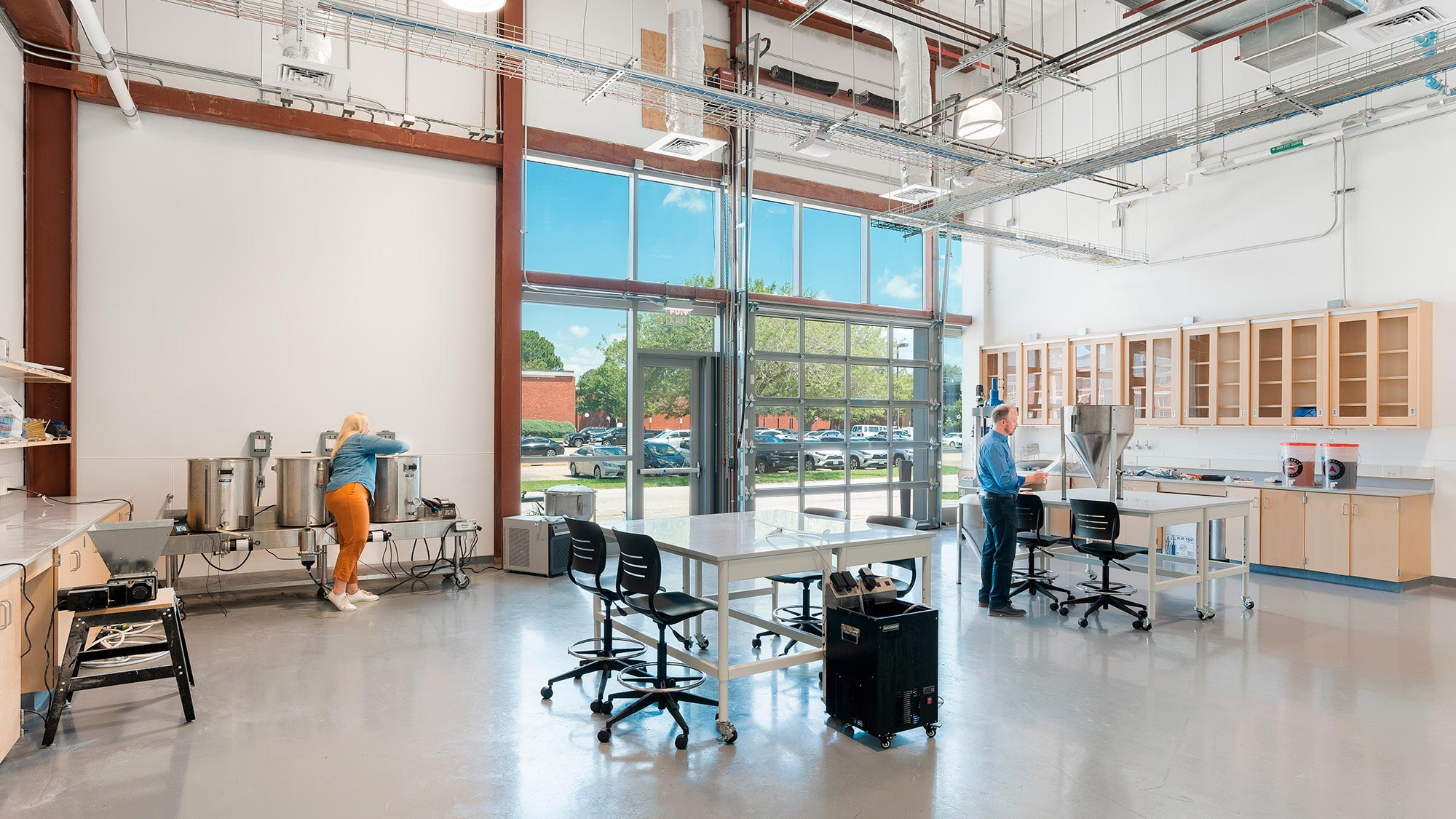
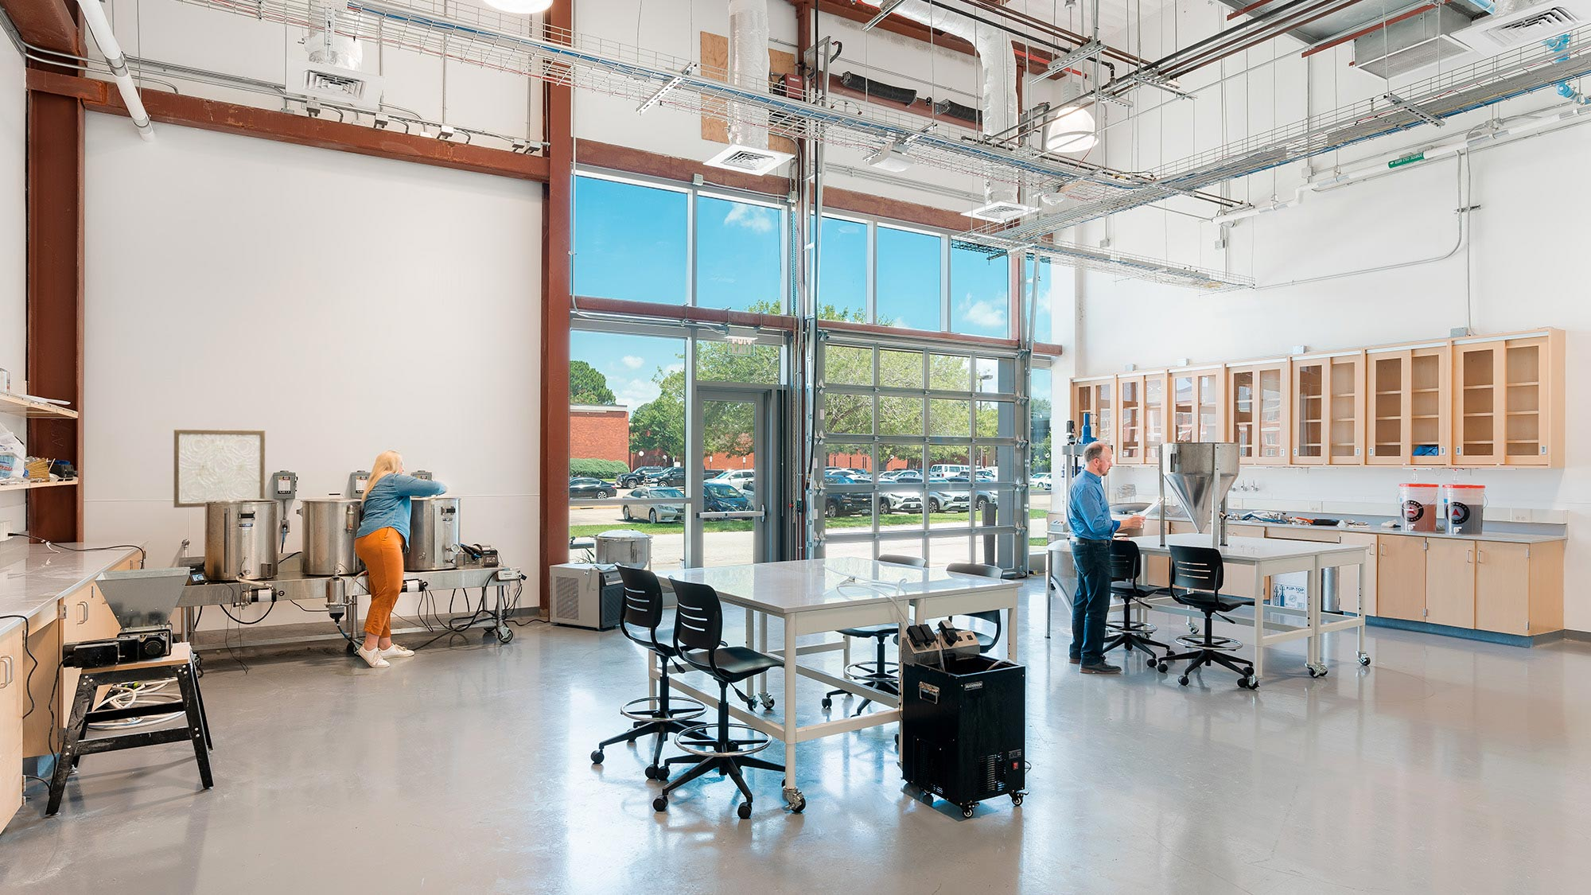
+ wall art (217, 470)
